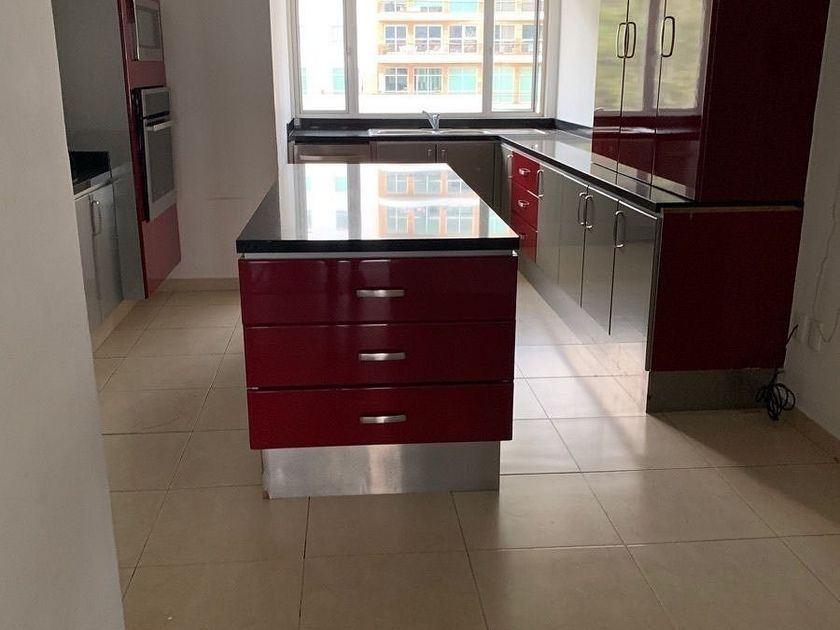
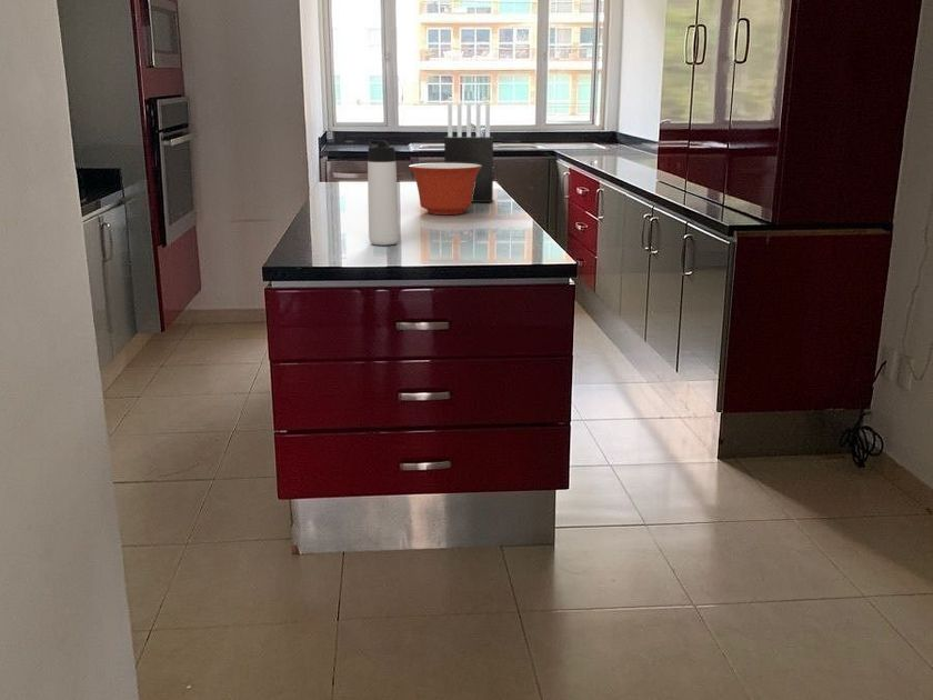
+ knife block (469, 152)
+ thermos bottle (381, 192)
+ mixing bowl (445, 189)
